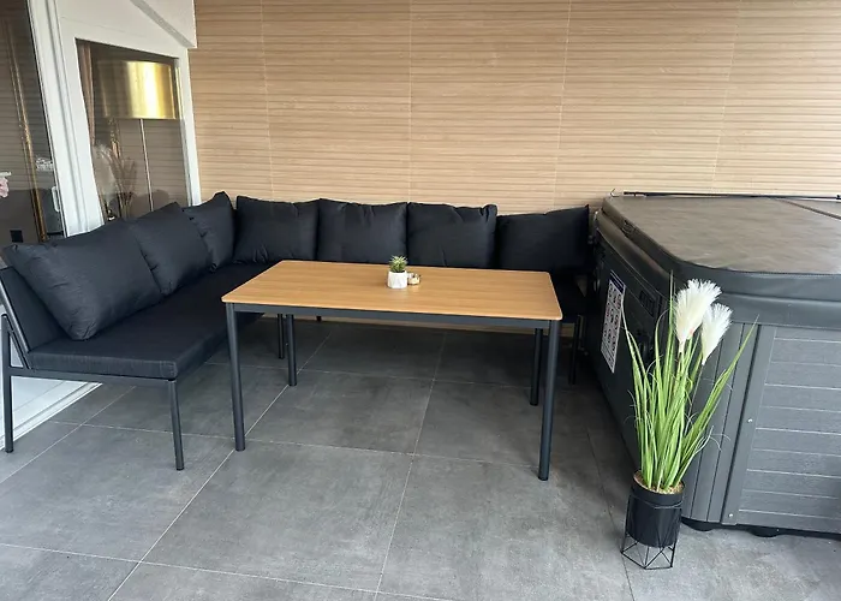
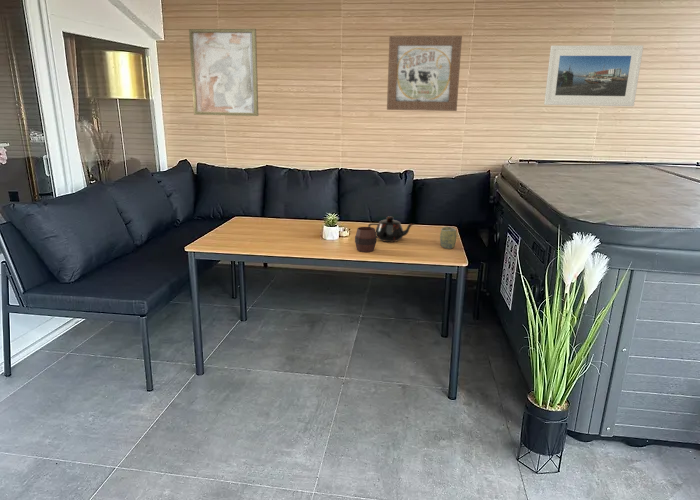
+ teapot (390, 228)
+ cup (448, 237)
+ wall art (423, 73)
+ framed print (592, 76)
+ wall art (223, 73)
+ cup (365, 239)
